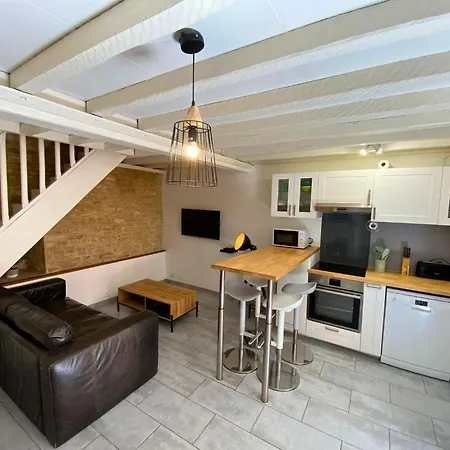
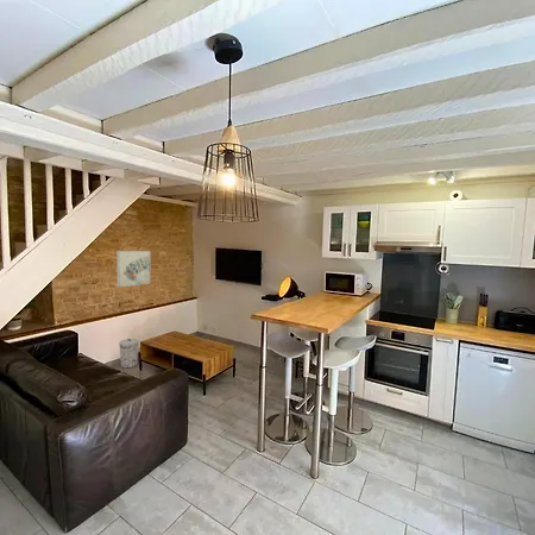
+ wall art (134, 268)
+ trash can (128, 352)
